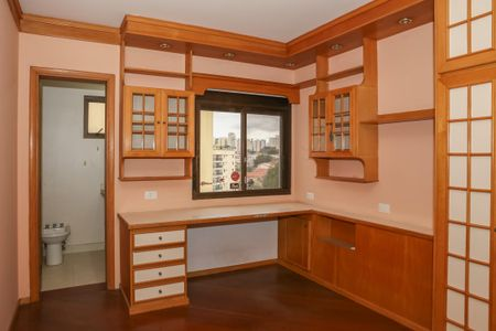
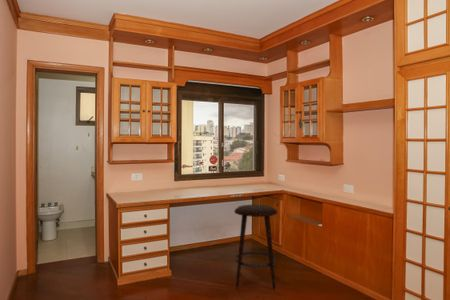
+ stool (255, 251)
